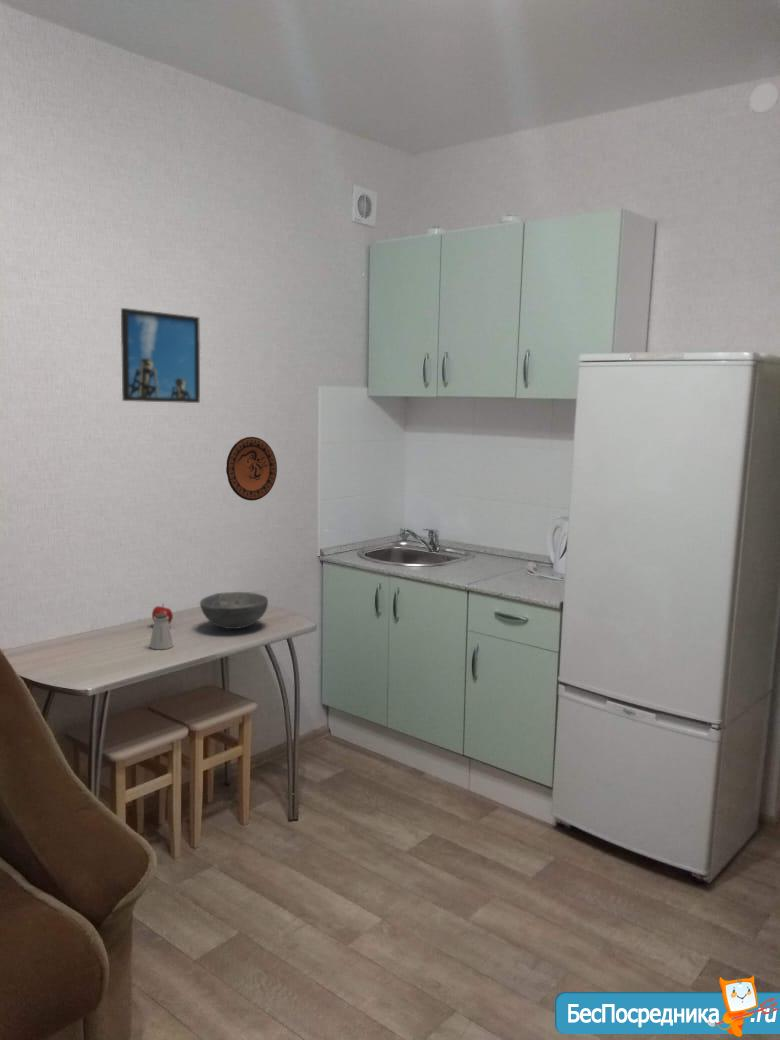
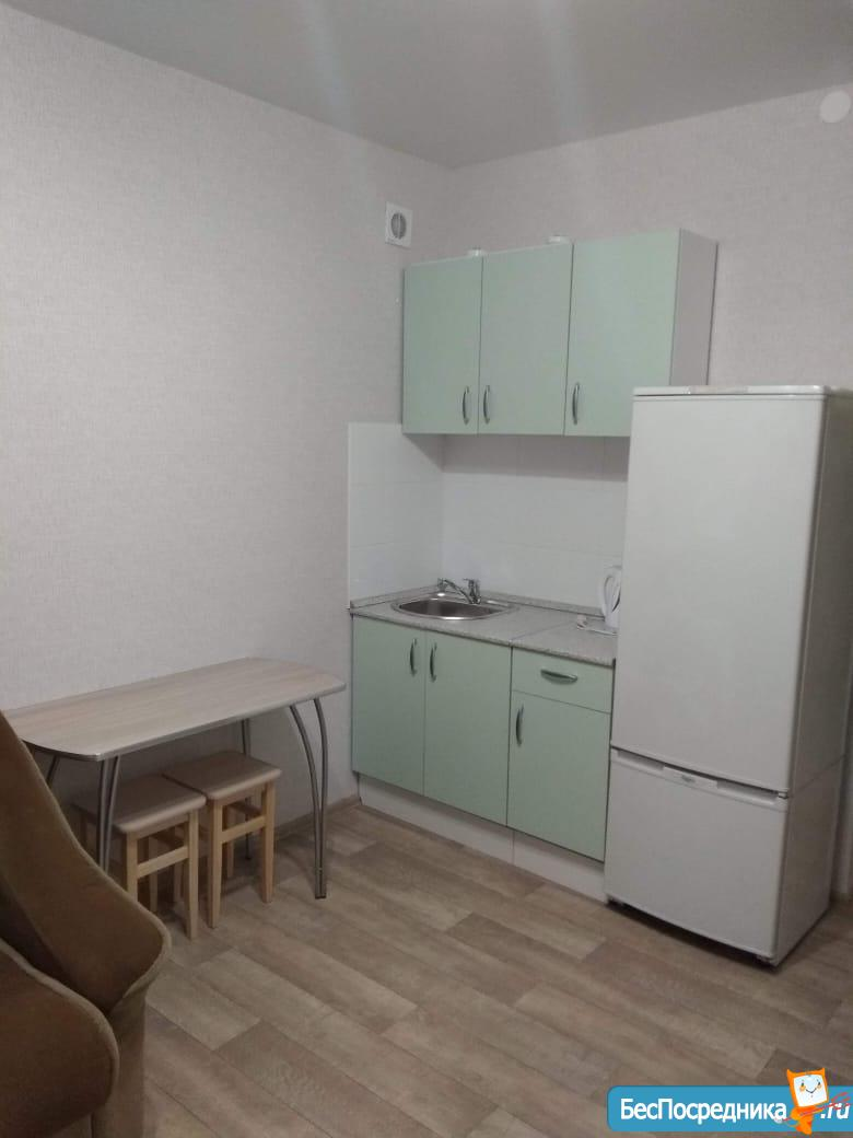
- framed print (162, 357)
- bowl (234, 612)
- decorative plate (251, 468)
- saltshaker (161, 630)
- apple (162, 613)
